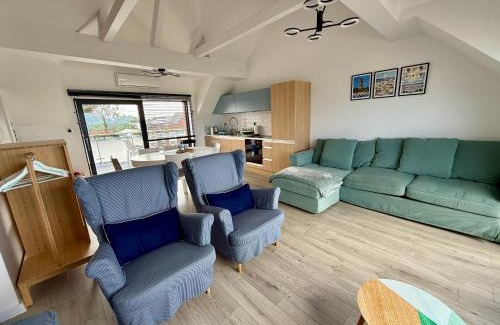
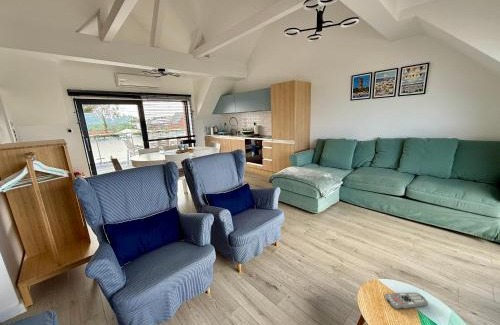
+ remote control (406, 300)
